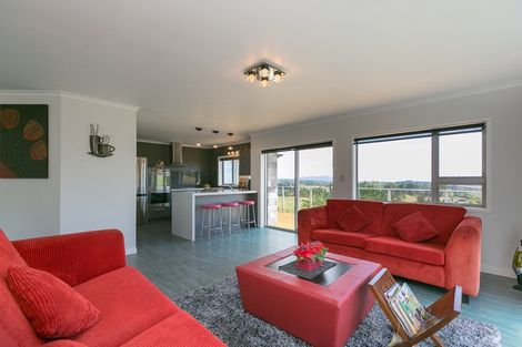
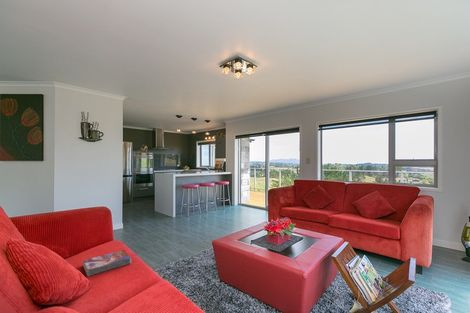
+ textbook (107, 261)
